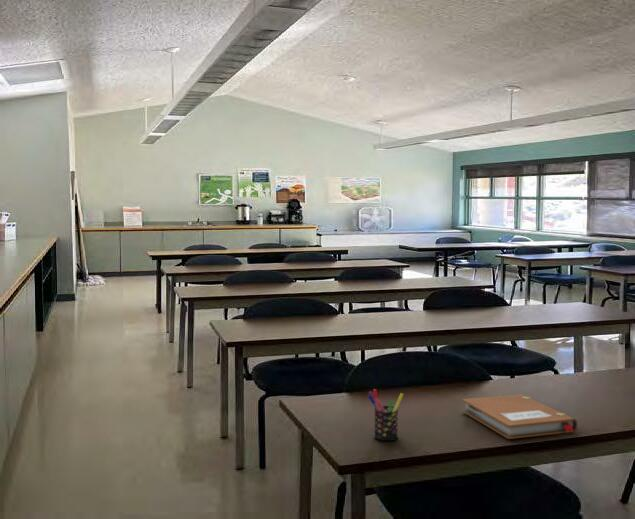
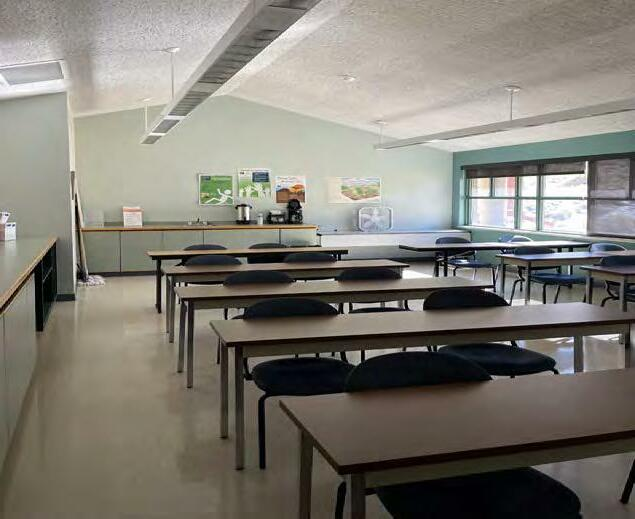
- pen holder (385, 413)
- notebook (518, 415)
